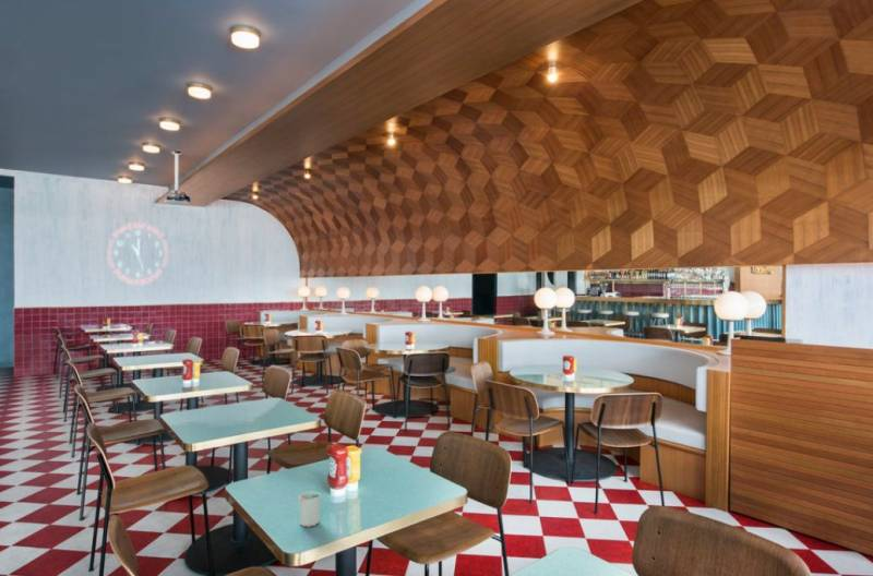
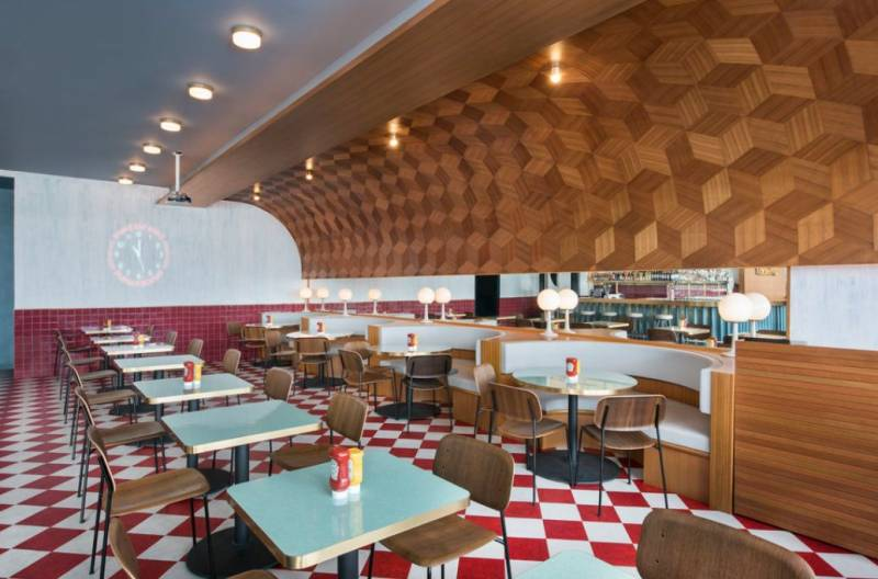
- cup (309, 506)
